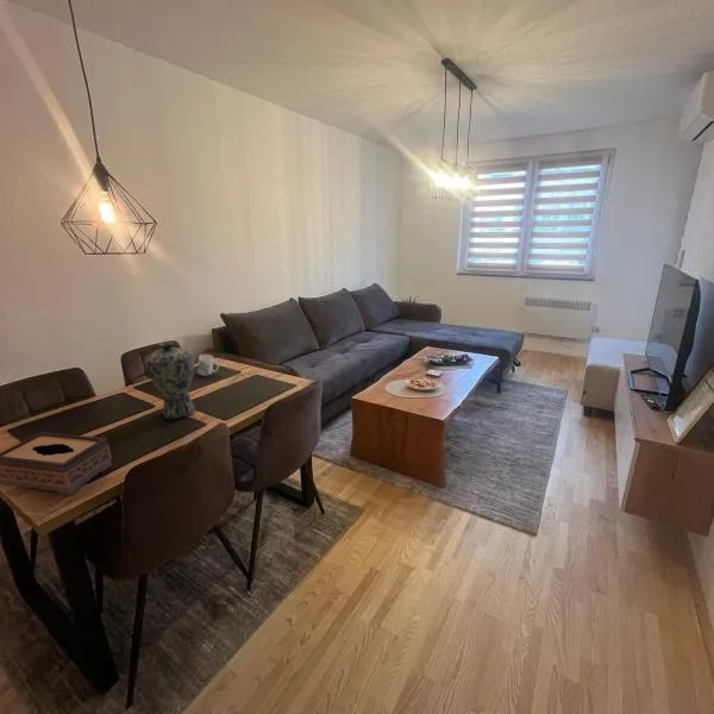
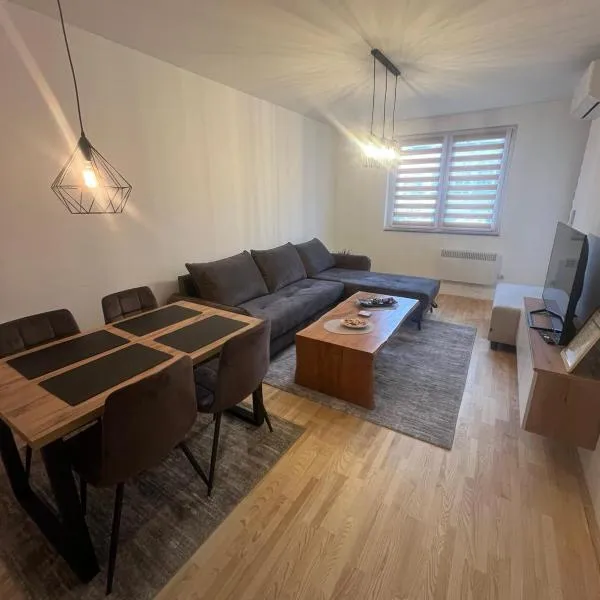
- vase (173, 378)
- tissue box (55, 461)
- mug (207, 364)
